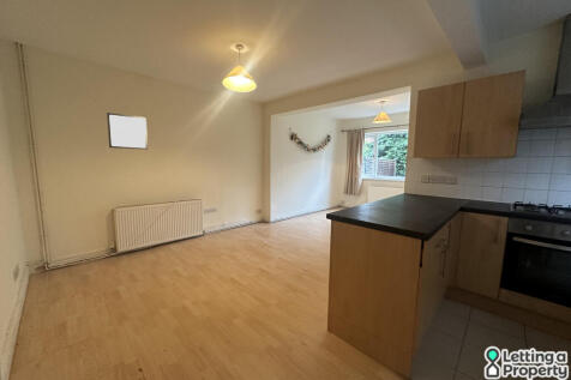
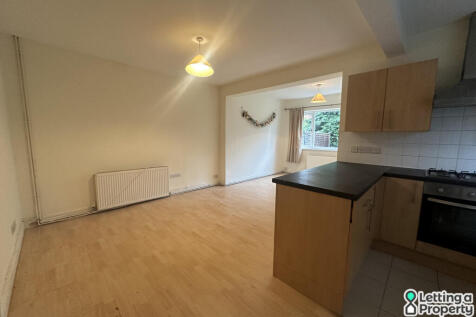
- wall art (128, 132)
